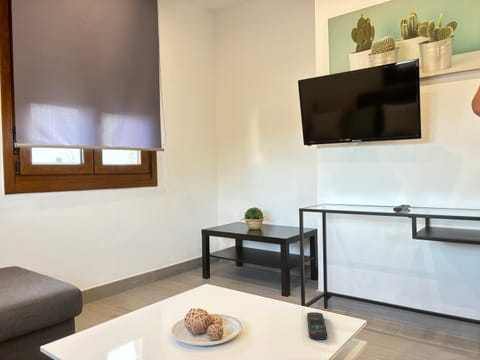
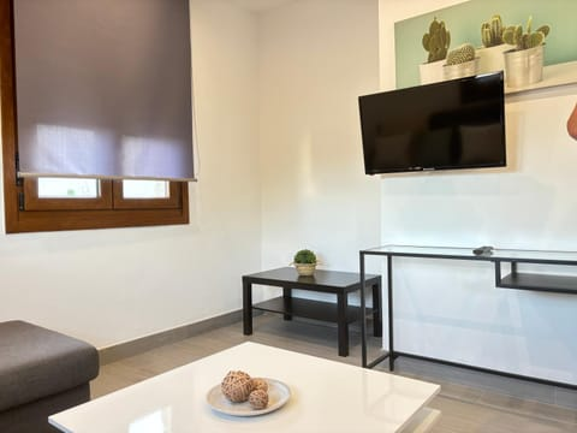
- remote control (316, 324)
